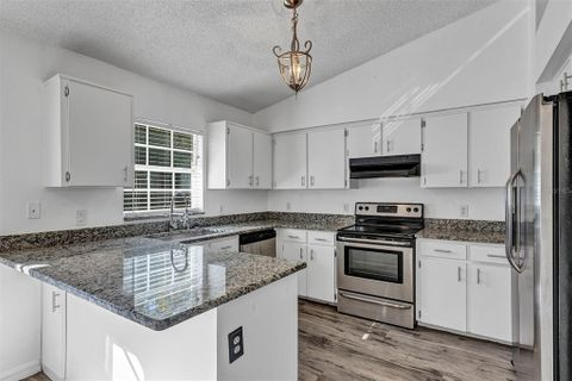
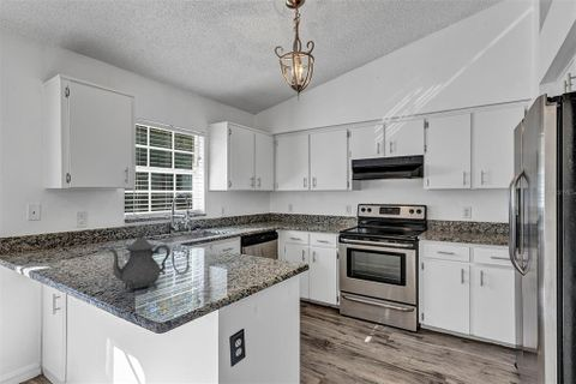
+ teapot (140, 257)
